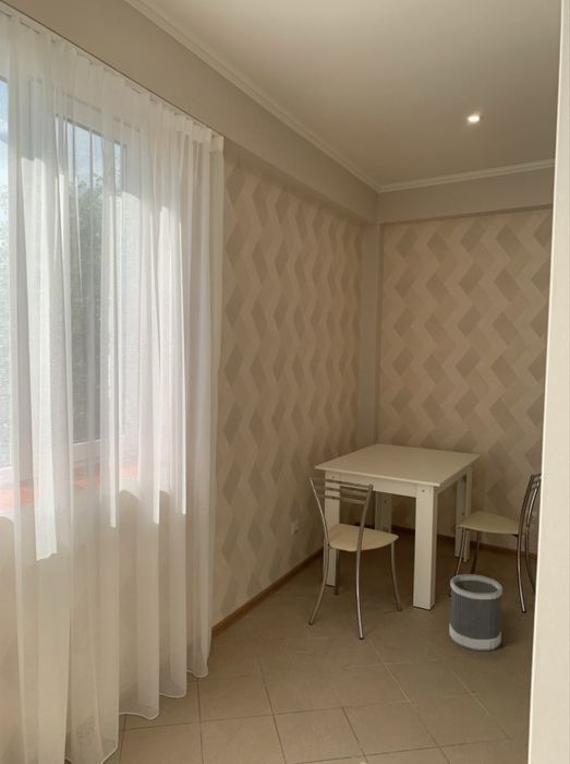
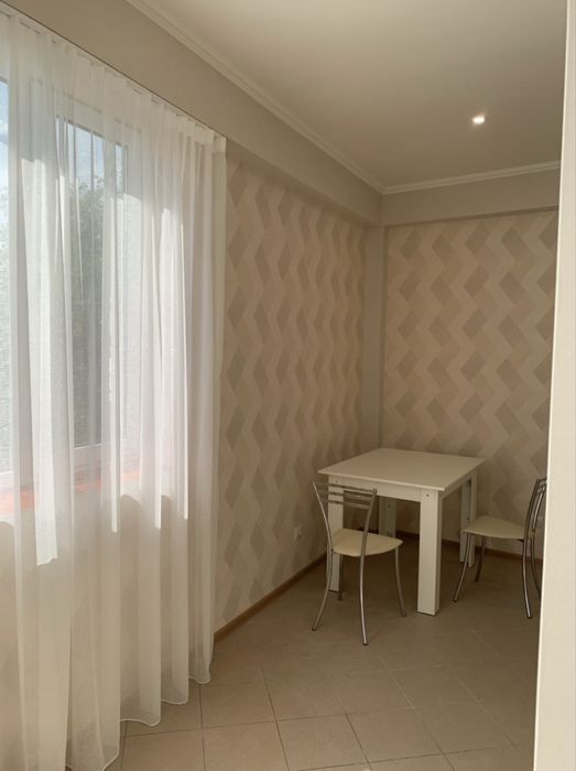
- wastebasket (475, 610)
